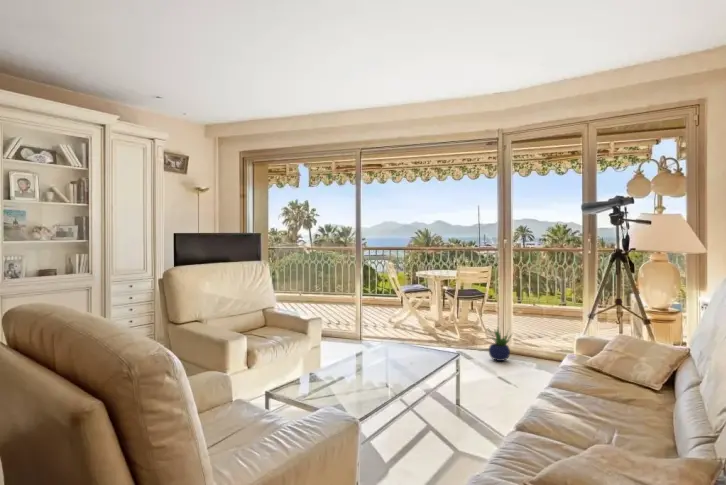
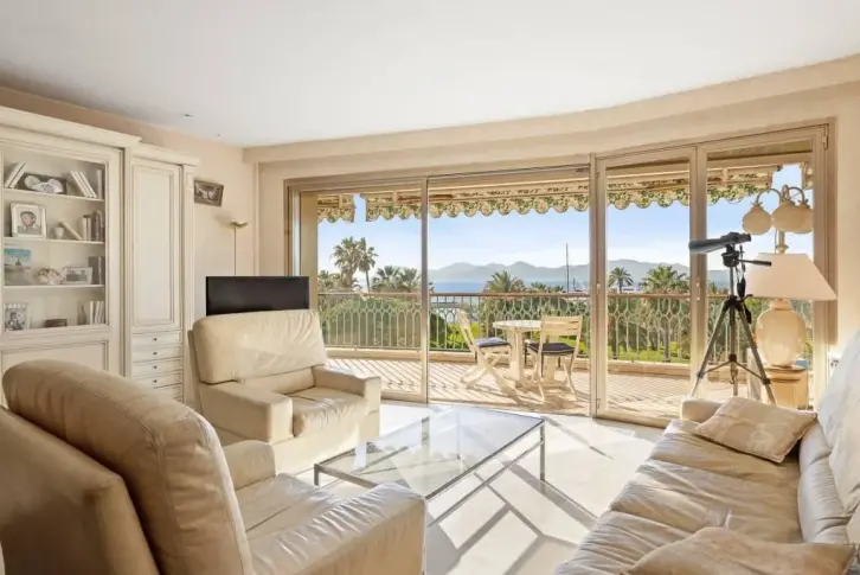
- potted plant (501, 343)
